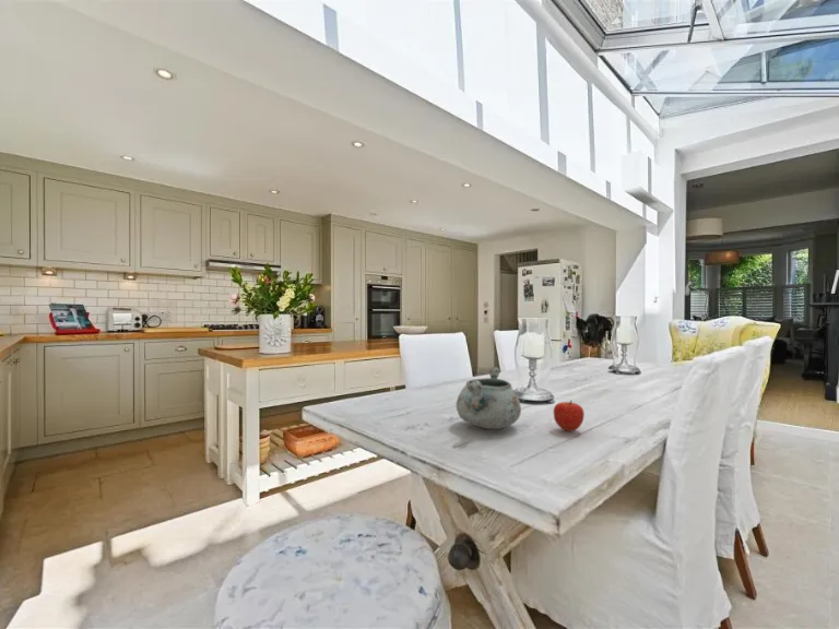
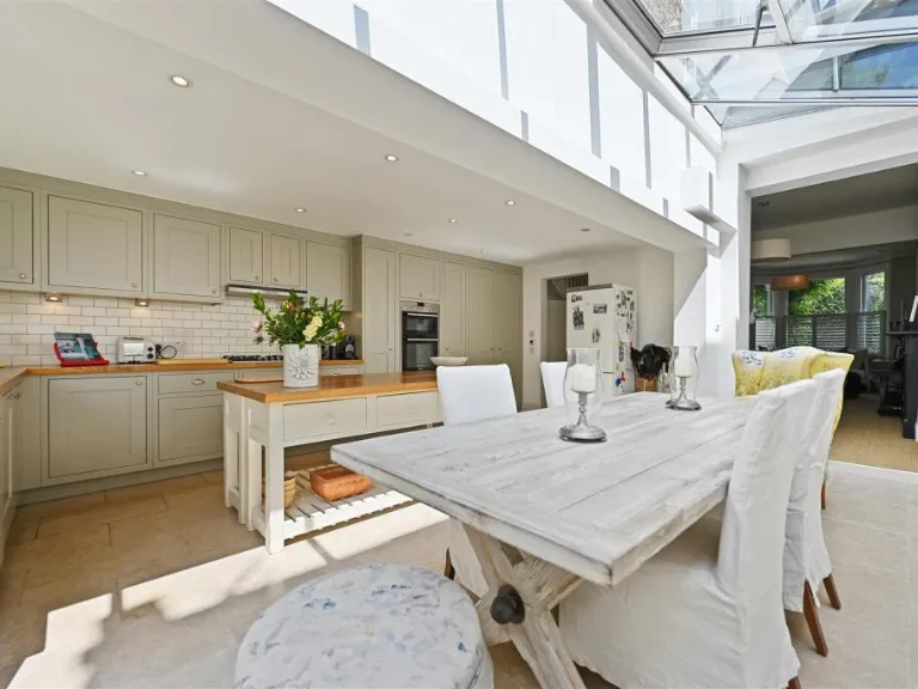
- fruit (568, 415)
- decorative bowl (487, 399)
